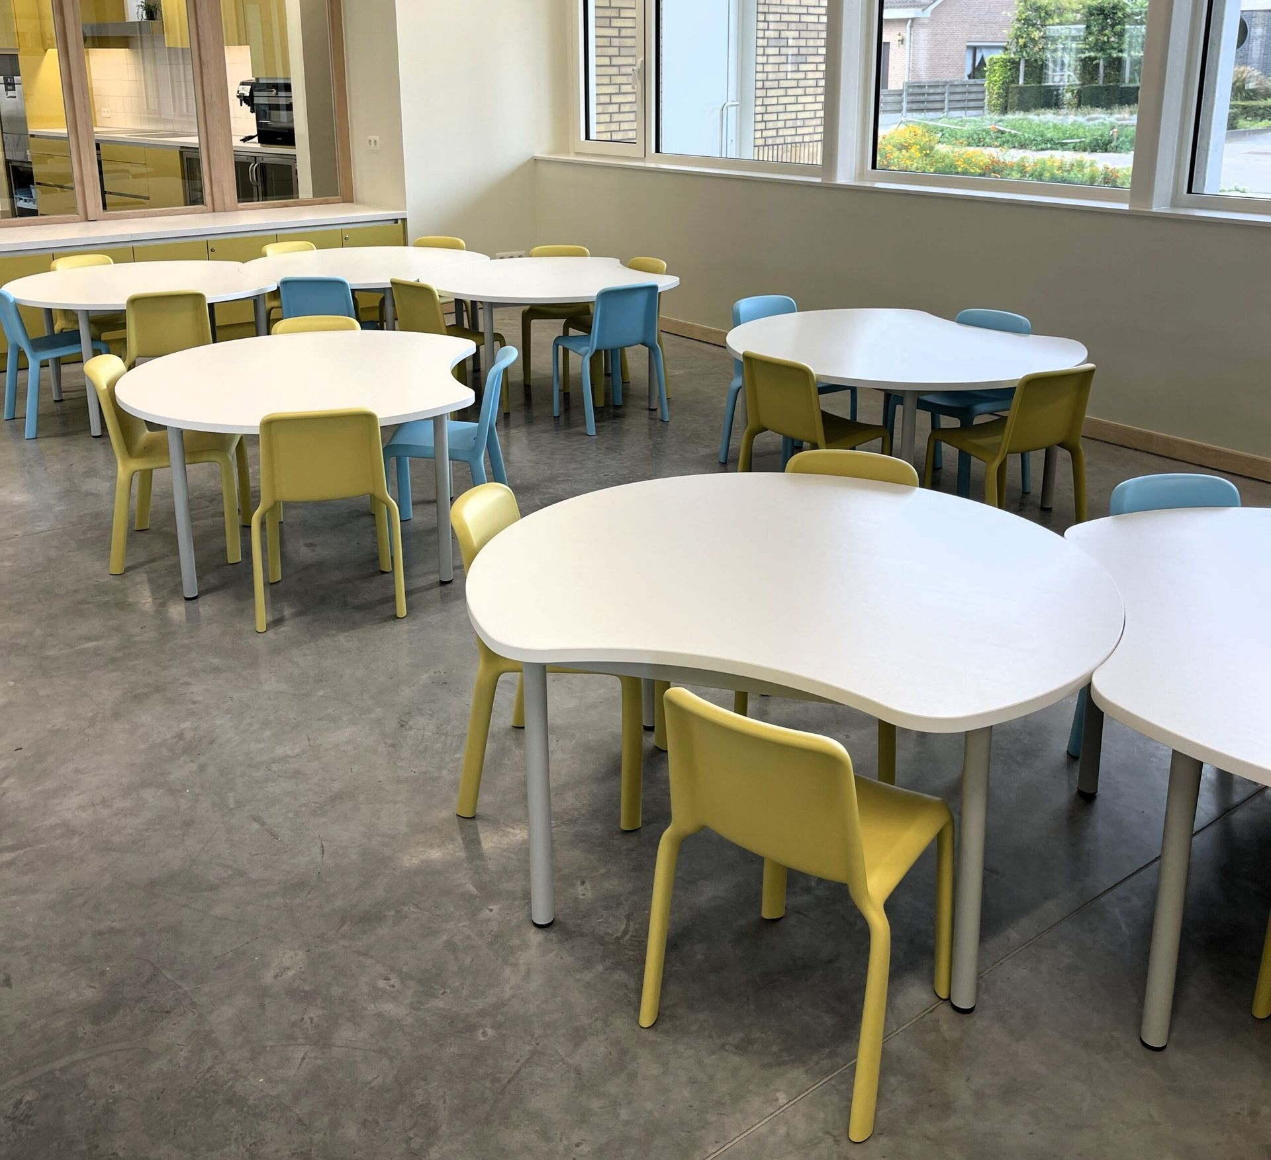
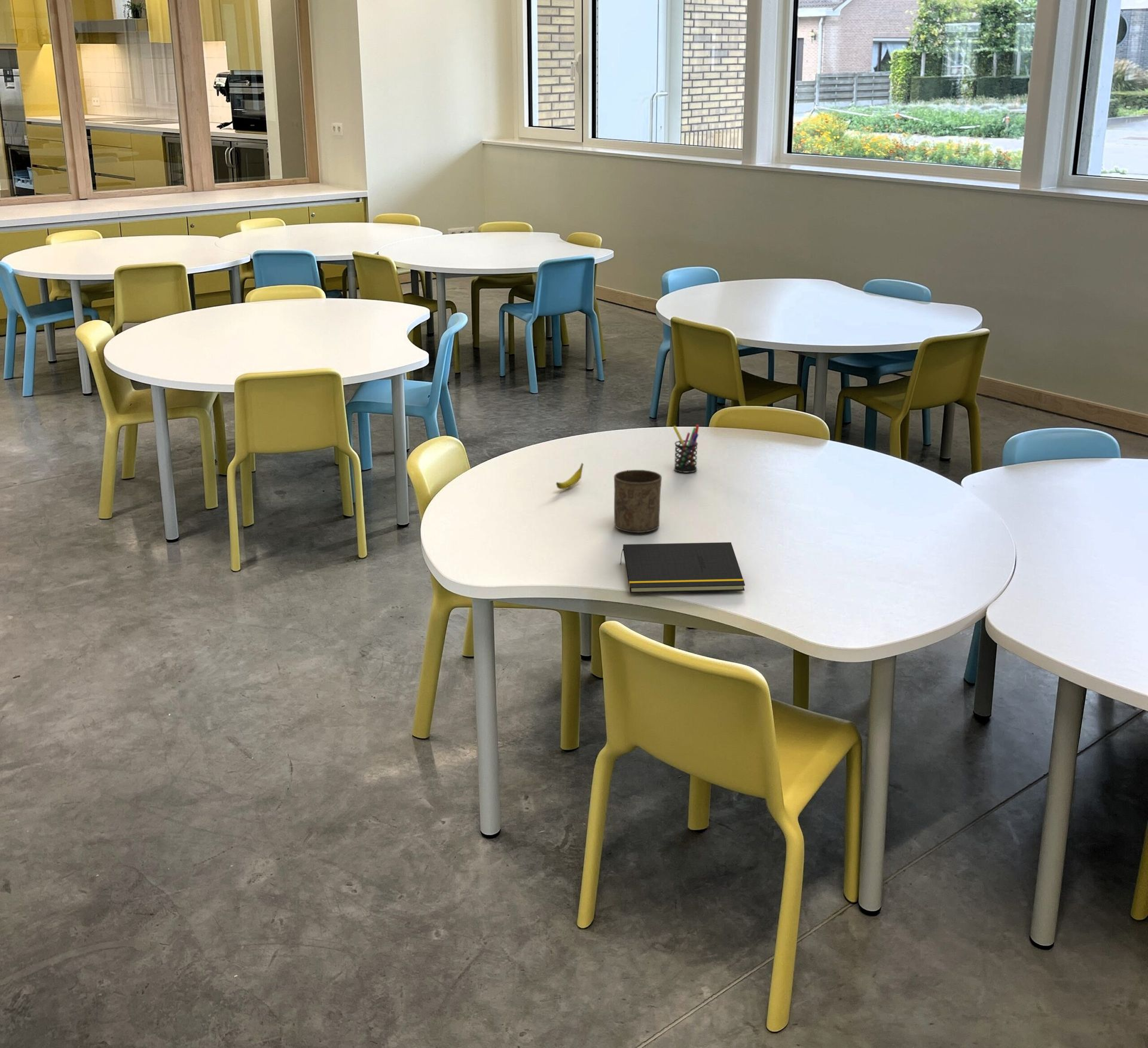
+ cup (637, 501)
+ pen holder (688, 446)
+ notepad (682, 567)
+ banana (570, 478)
